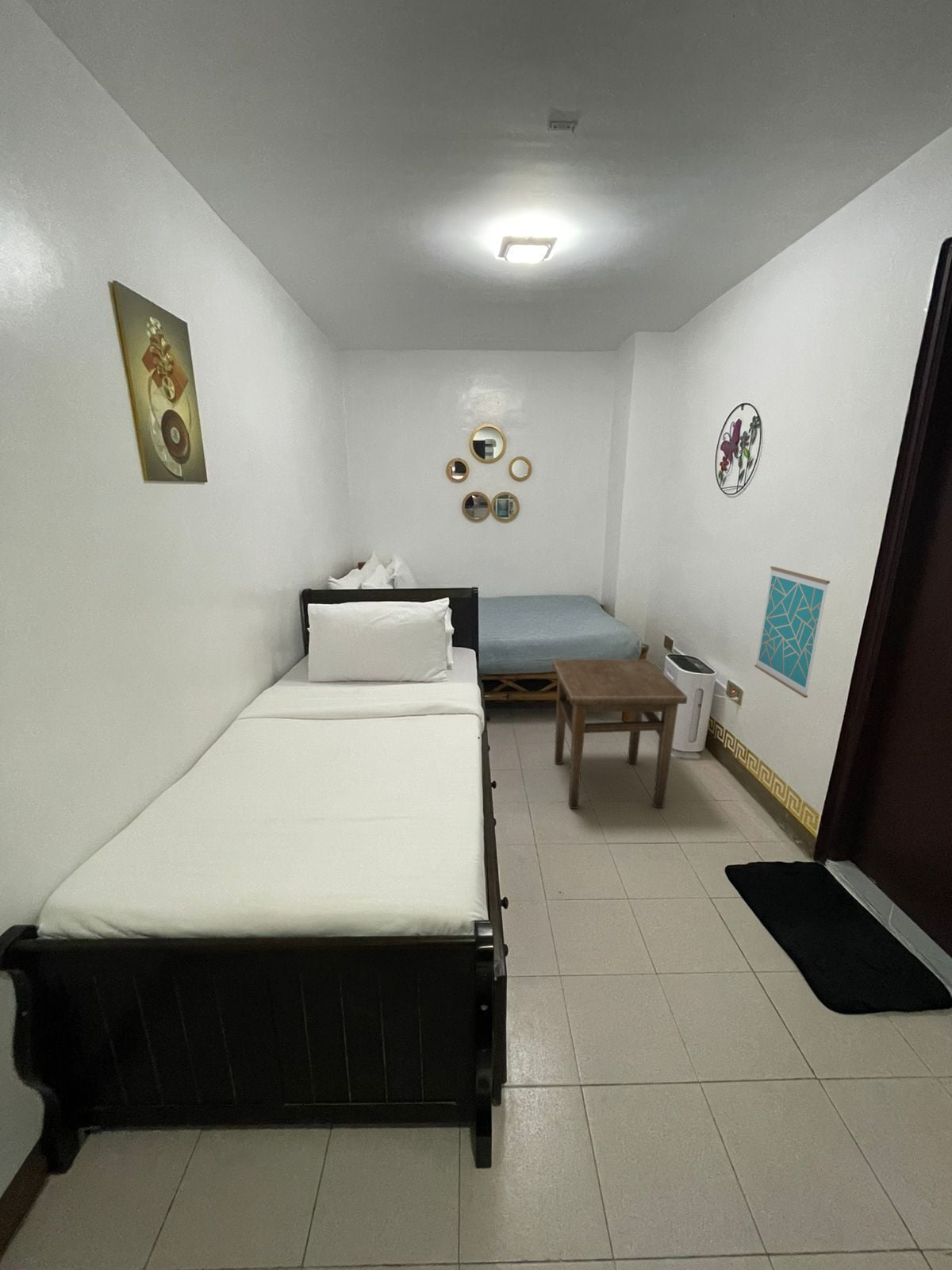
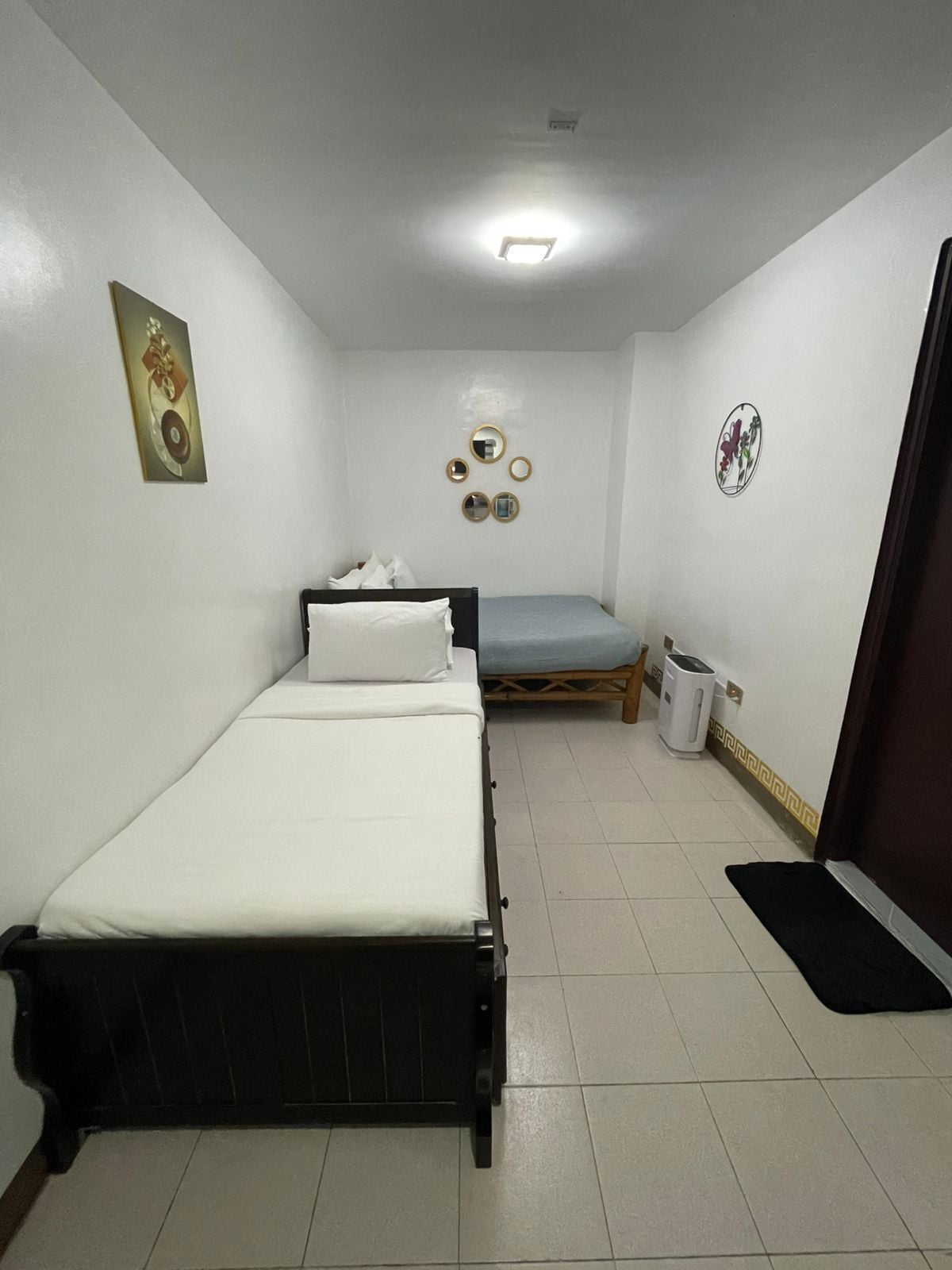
- side table (608, 731)
- wall art (788, 628)
